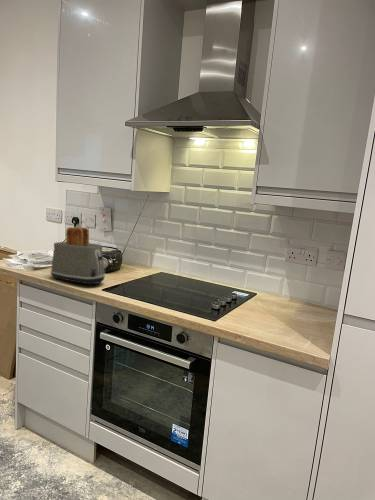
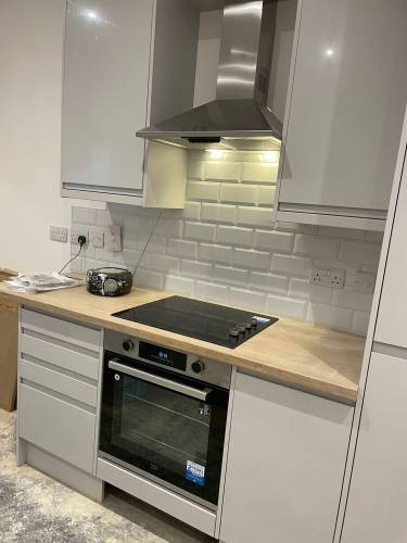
- toaster (78, 254)
